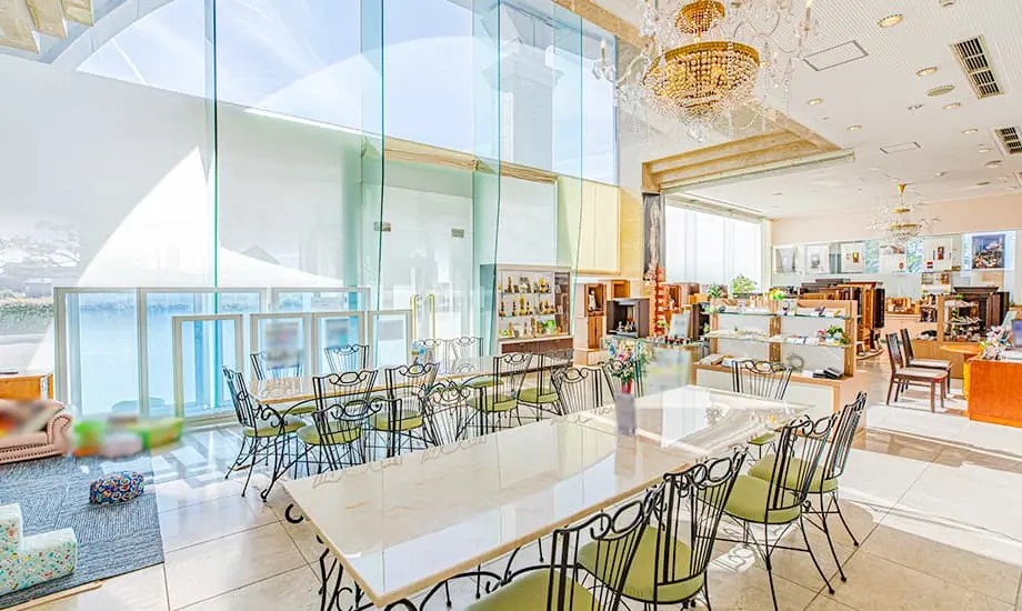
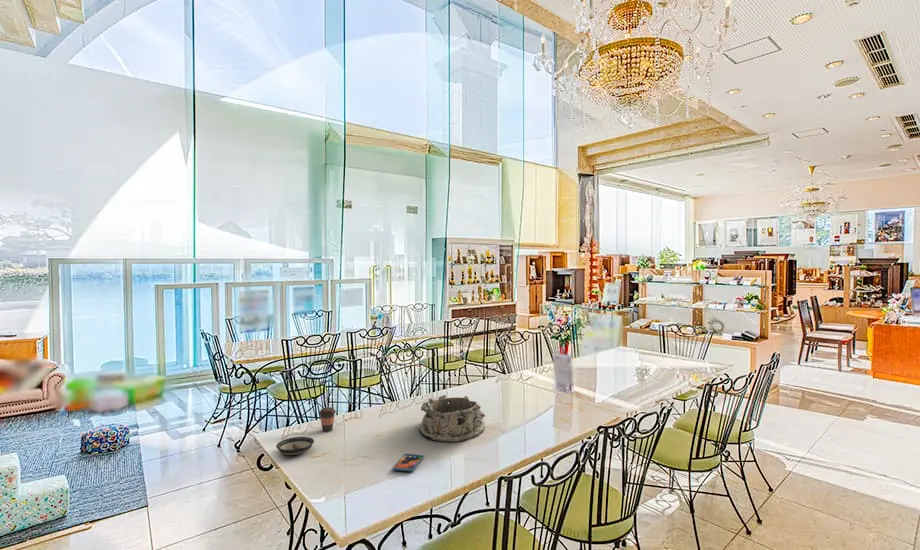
+ smartphone (408, 462)
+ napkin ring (452, 414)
+ saucer (295, 447)
+ coffee cup (327, 419)
